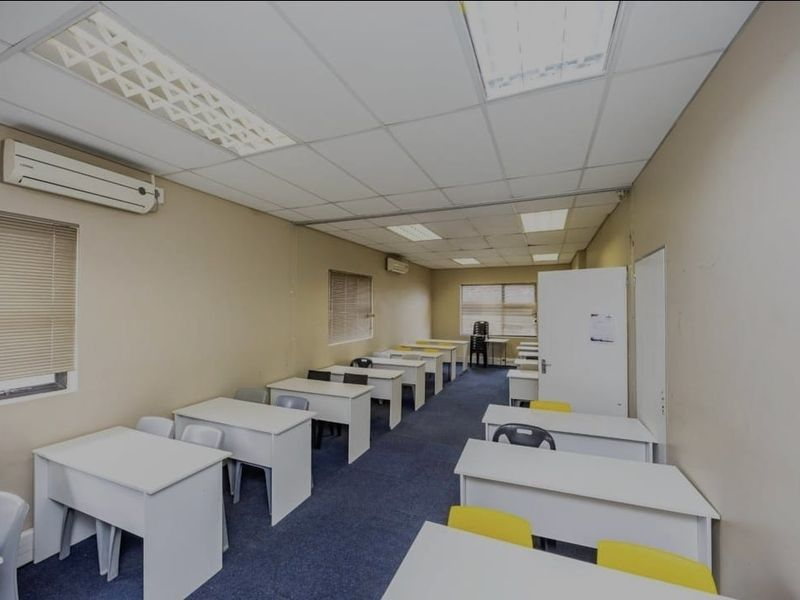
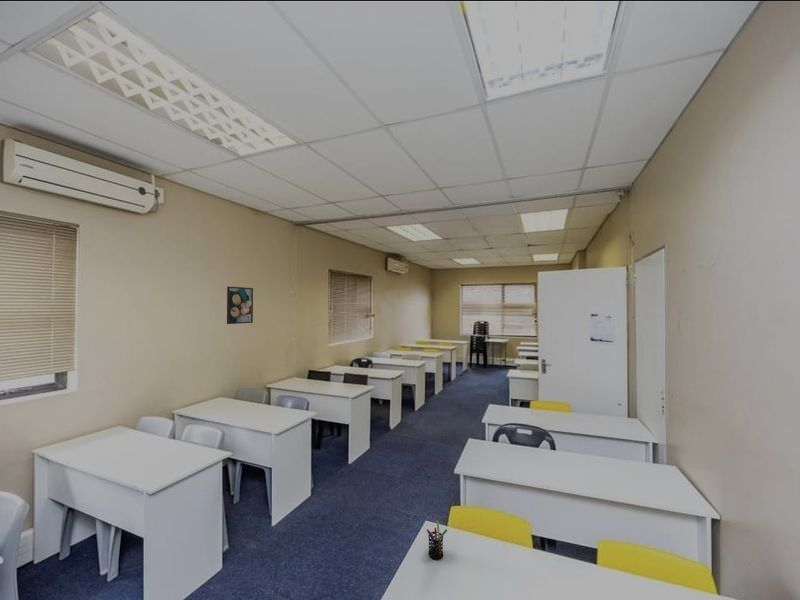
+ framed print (240, 305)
+ pen holder (437, 538)
